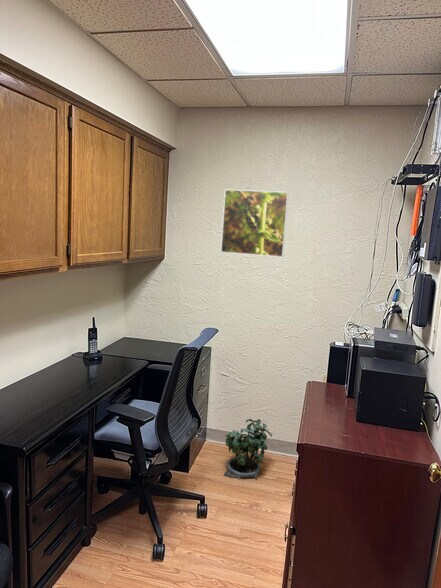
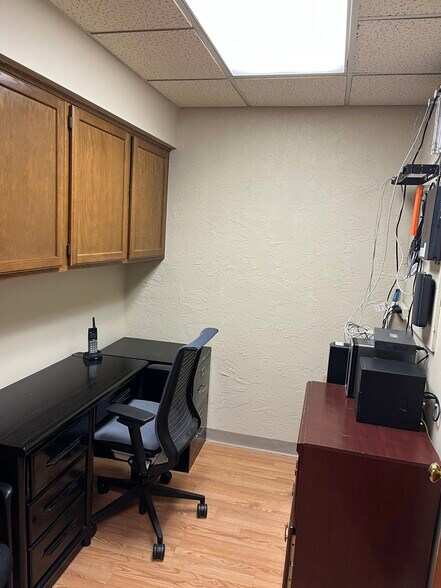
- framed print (253, 223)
- potted plant (247, 444)
